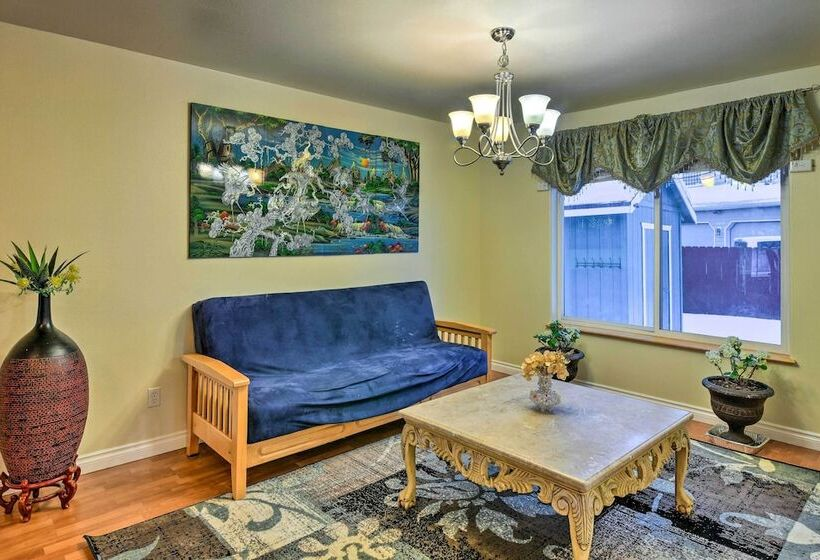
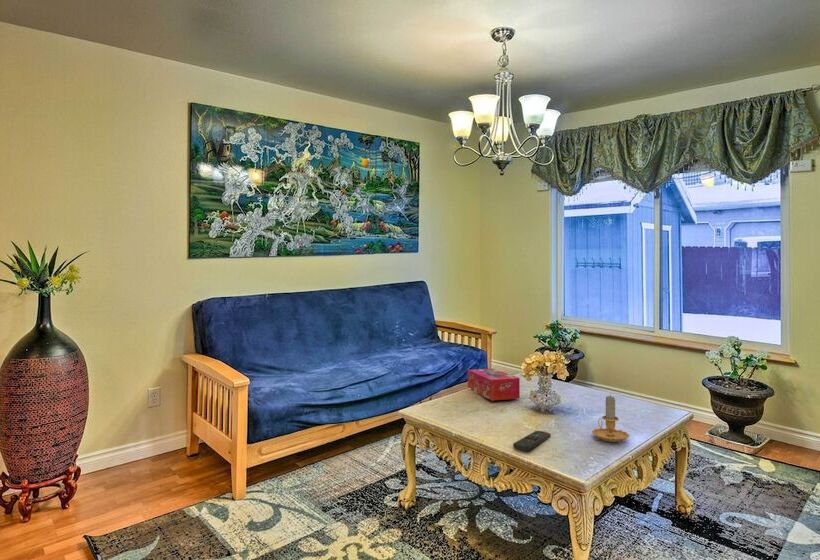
+ tissue box (492, 383)
+ remote control (532, 440)
+ candle (608, 415)
